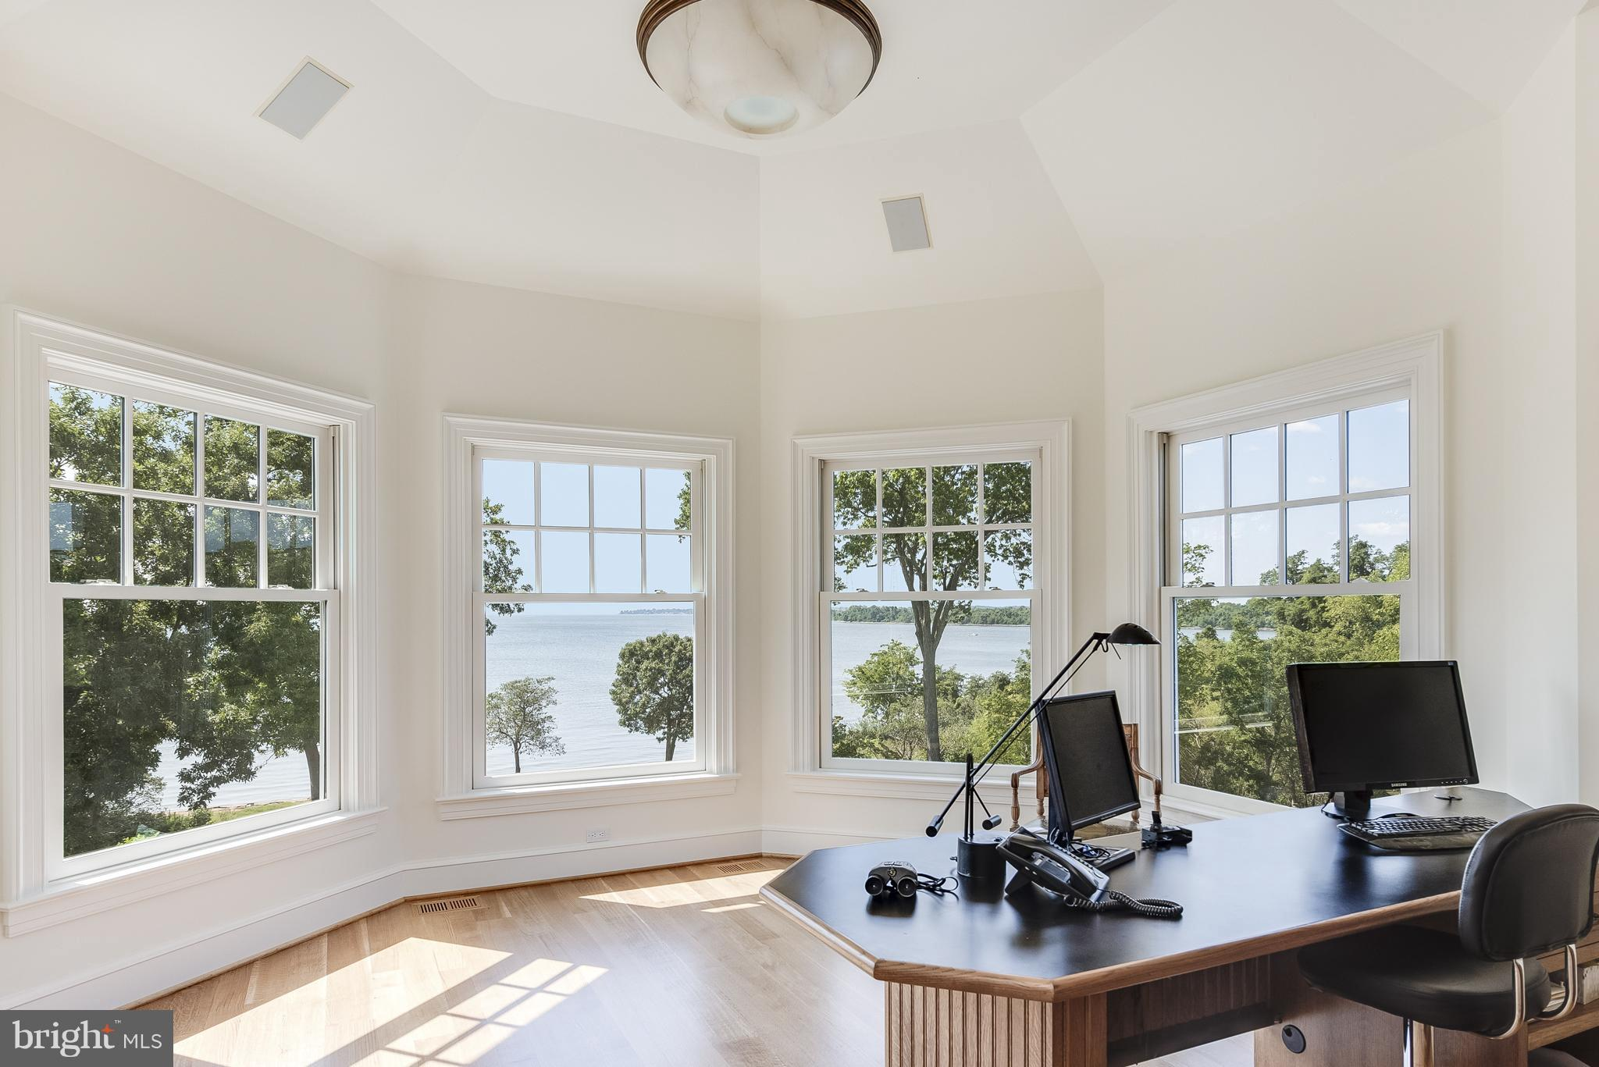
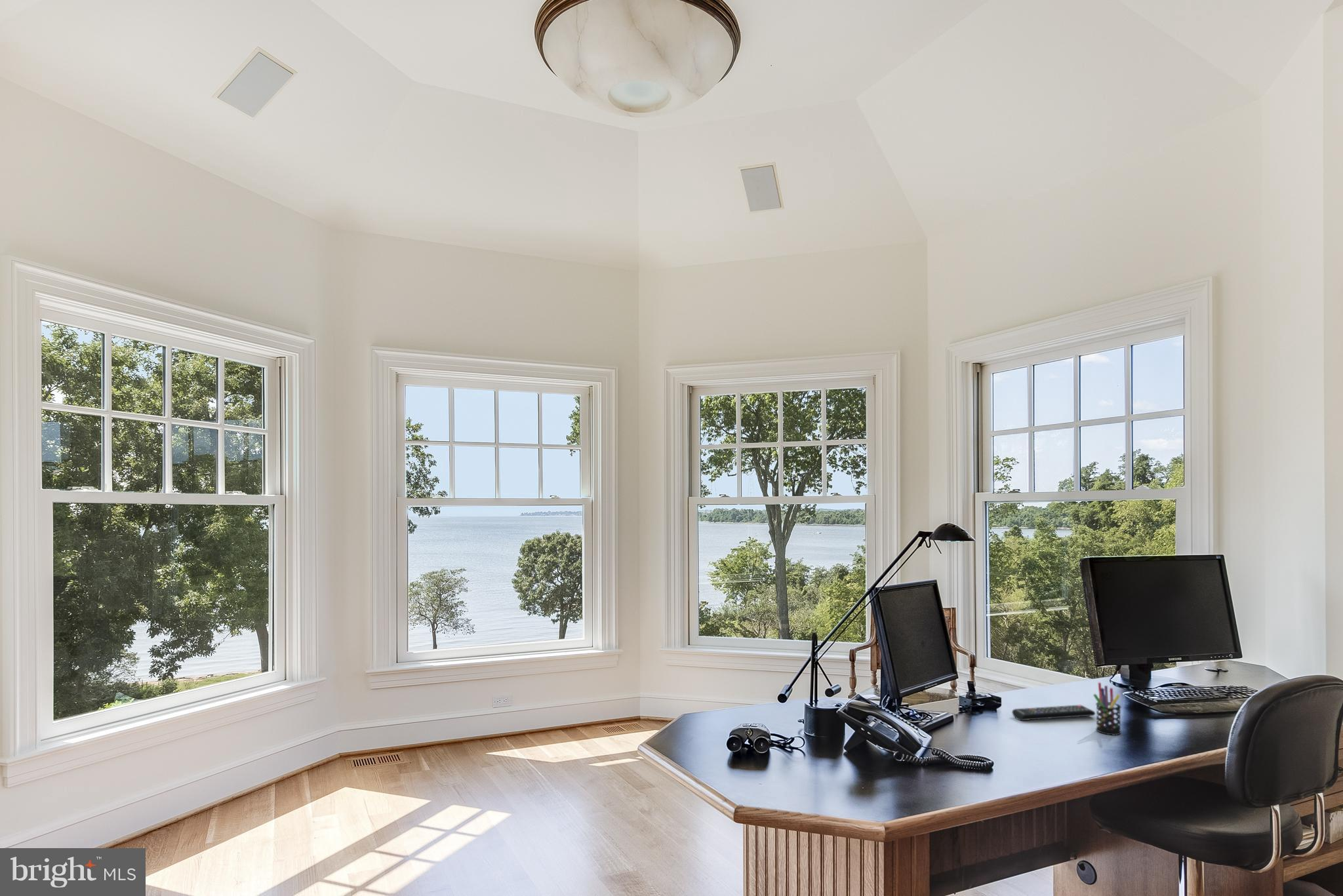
+ remote control (1053, 713)
+ pen holder (1105, 708)
